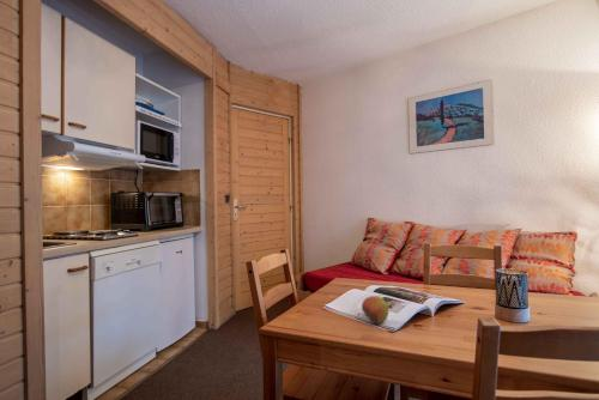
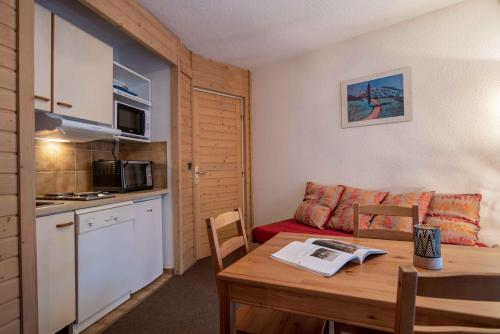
- apple (375, 309)
